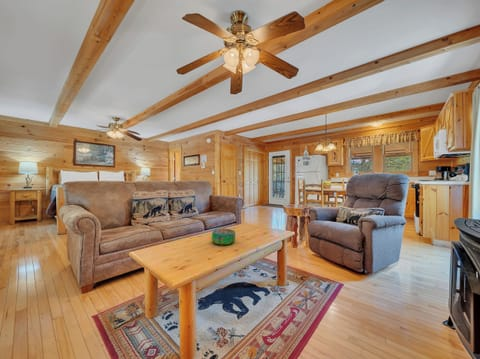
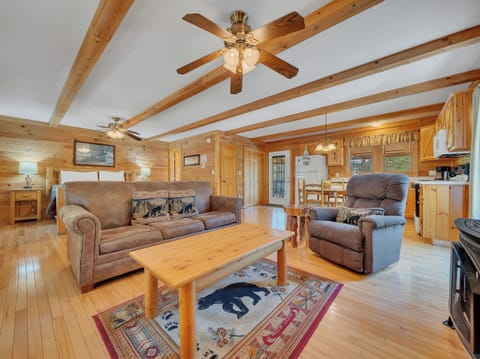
- decorative bowl (223, 236)
